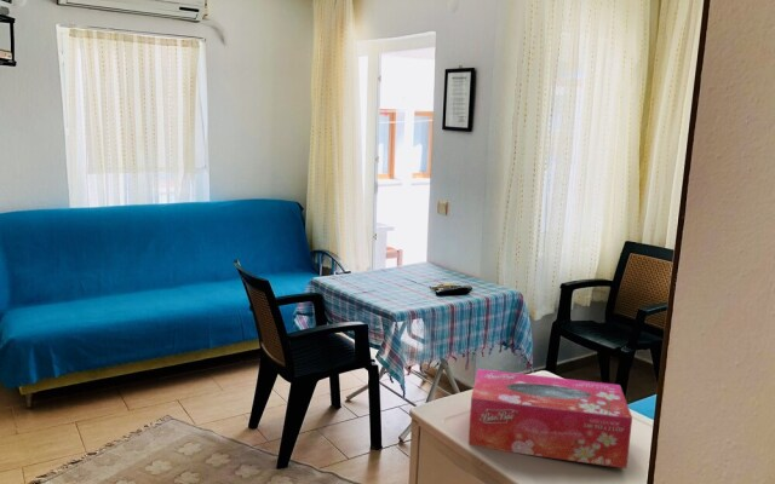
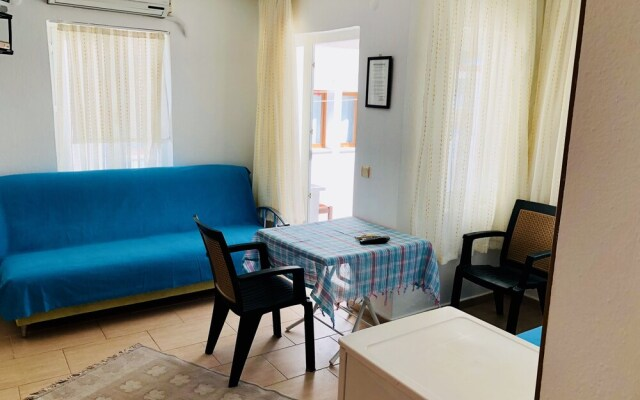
- tissue box (546, 414)
